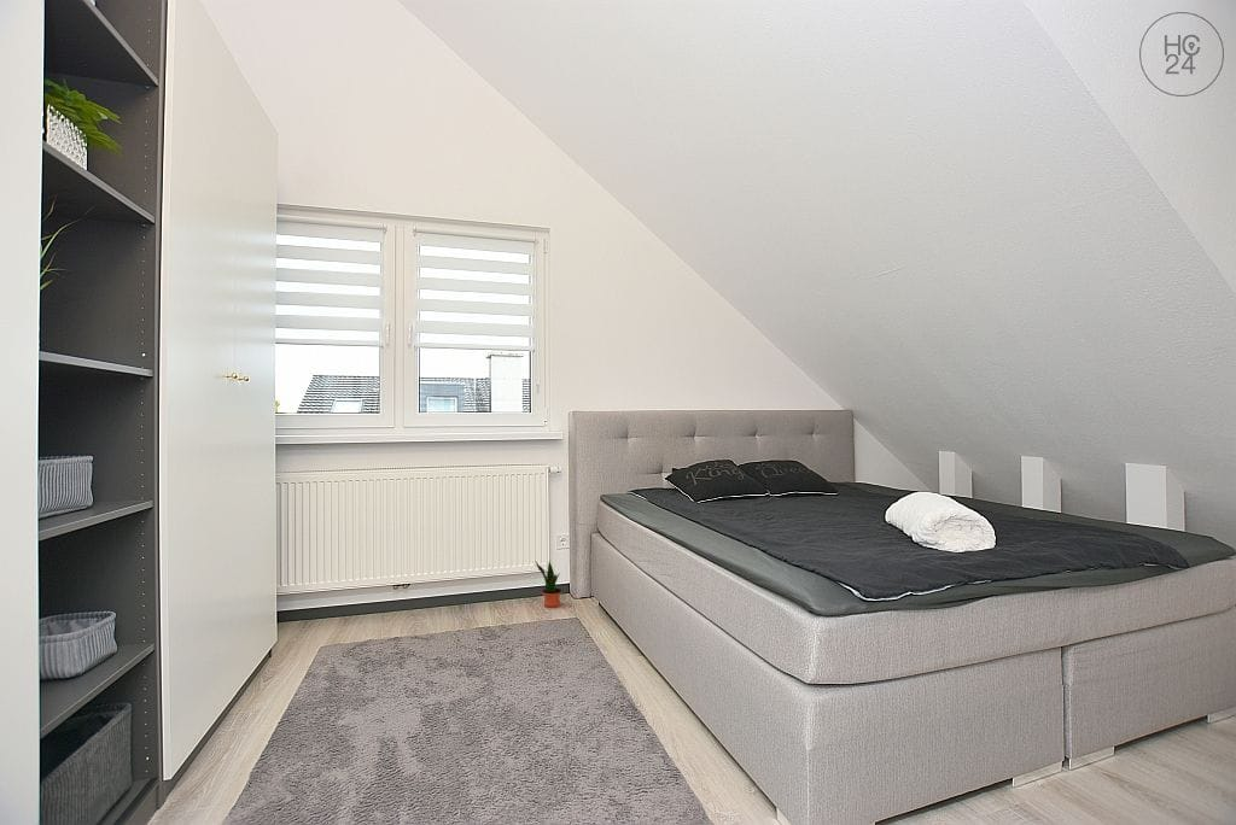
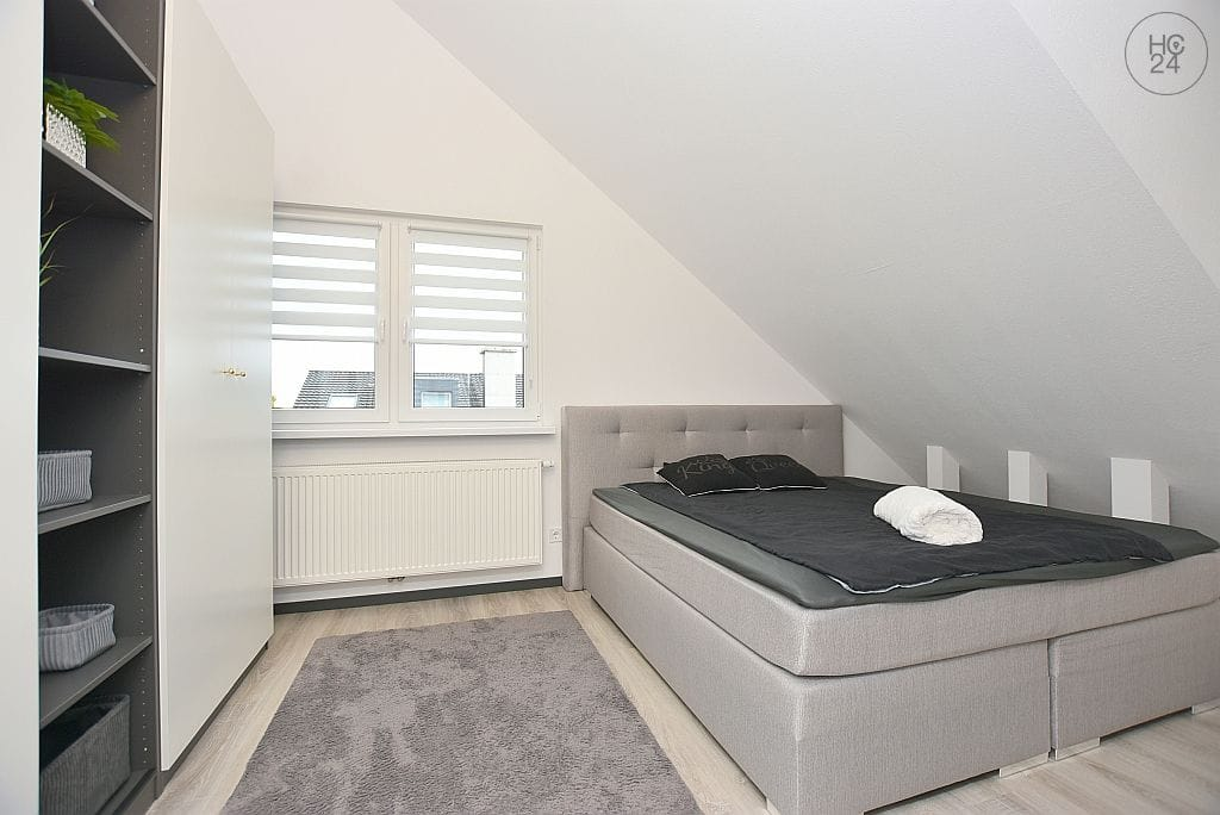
- potted plant (548, 583)
